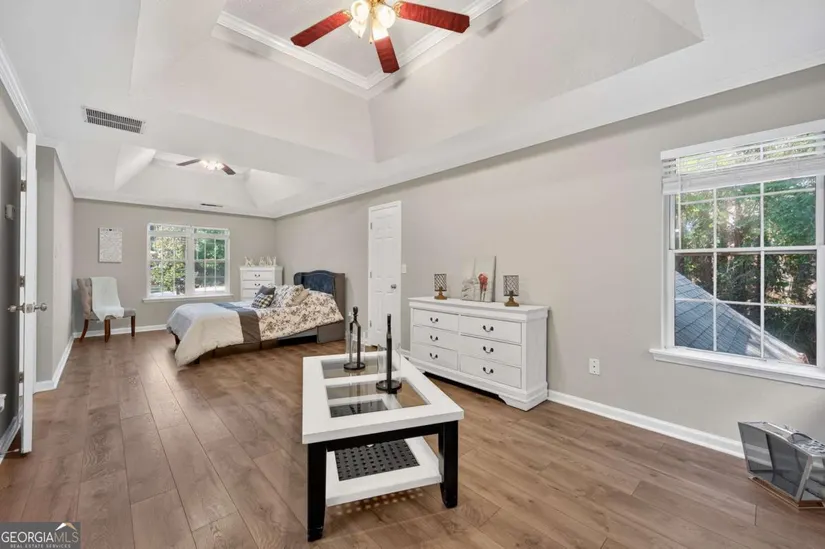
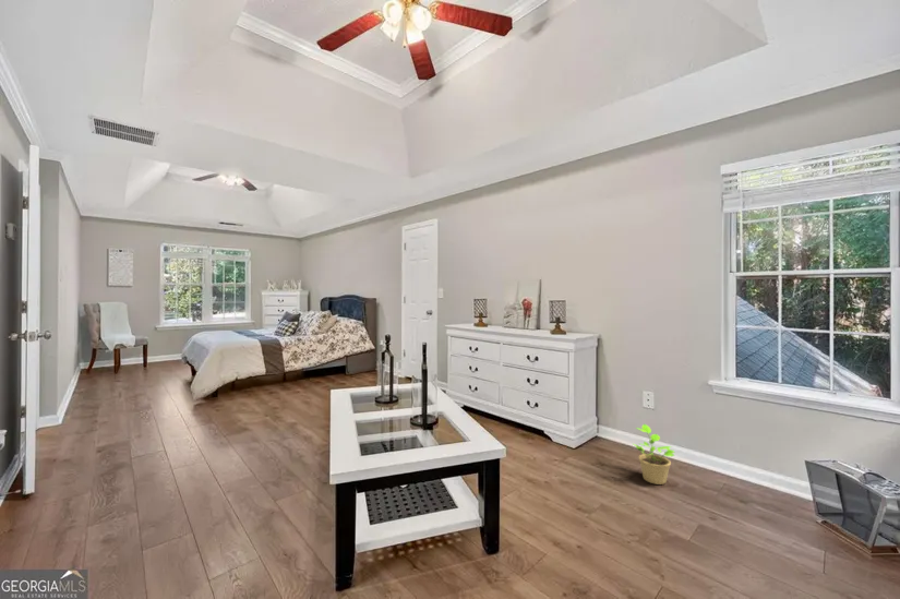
+ potted plant (656, 455)
